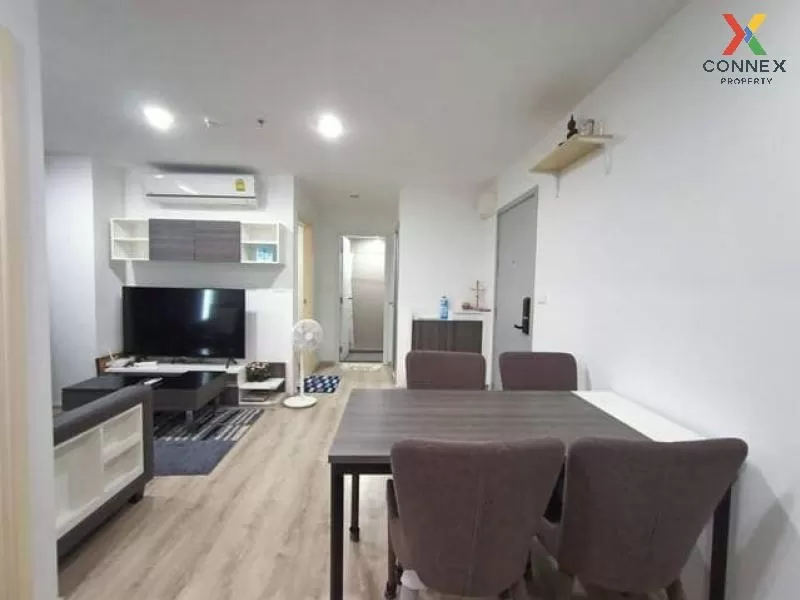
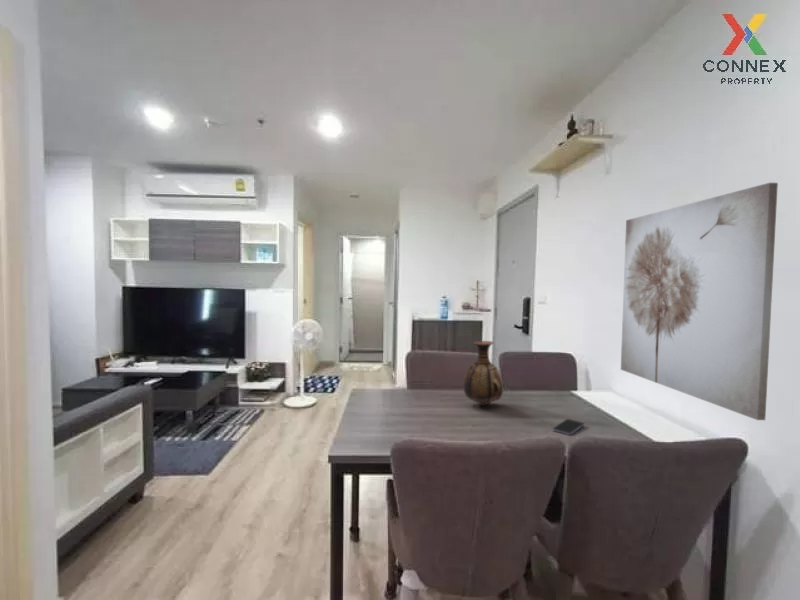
+ wall art (680, 298)
+ vase (483, 373)
+ smartphone (568, 426)
